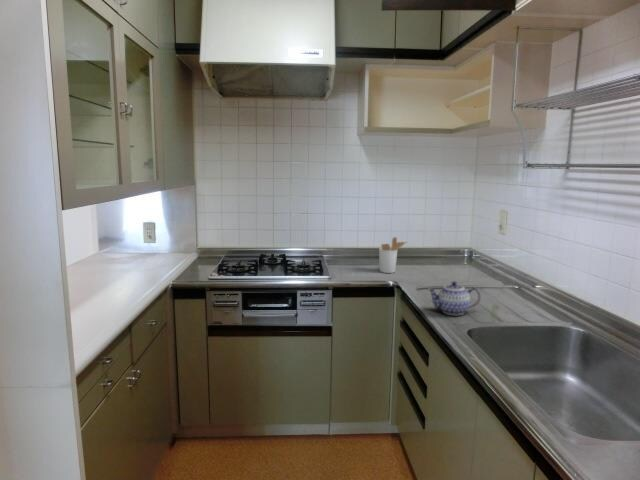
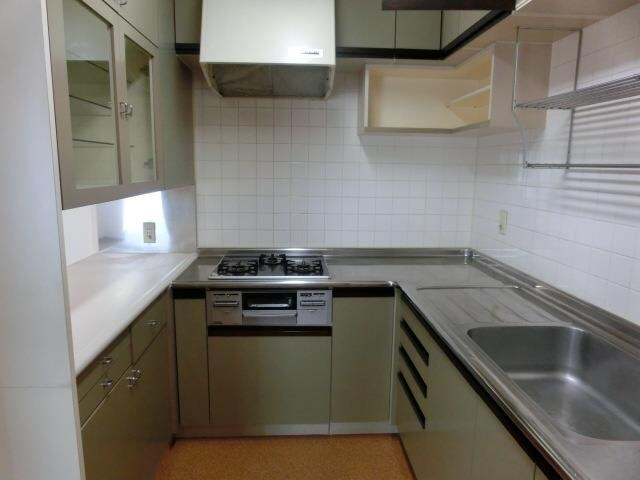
- utensil holder (392, 255)
- teapot (453, 297)
